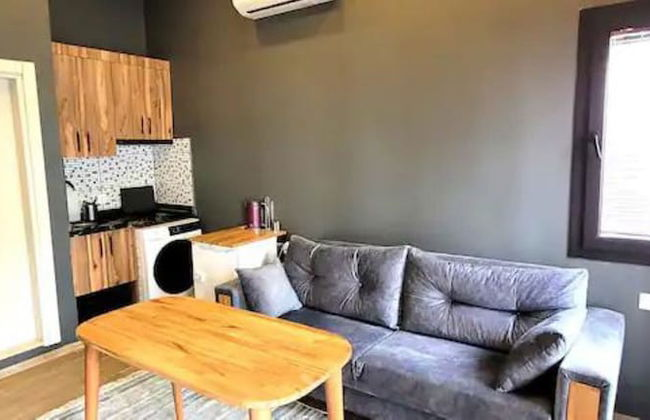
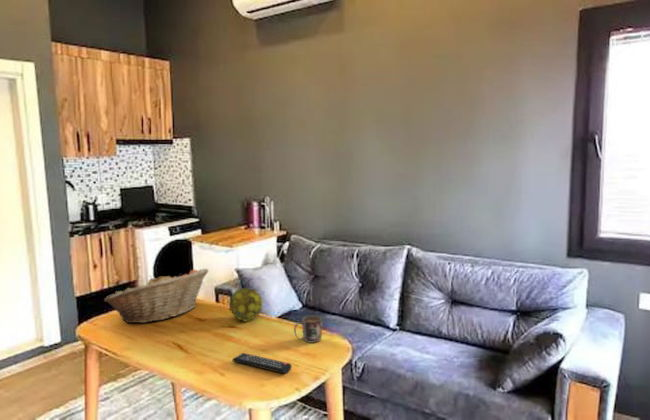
+ remote control (261, 363)
+ decorative ball (245, 304)
+ fruit basket (160, 292)
+ mug (308, 329)
